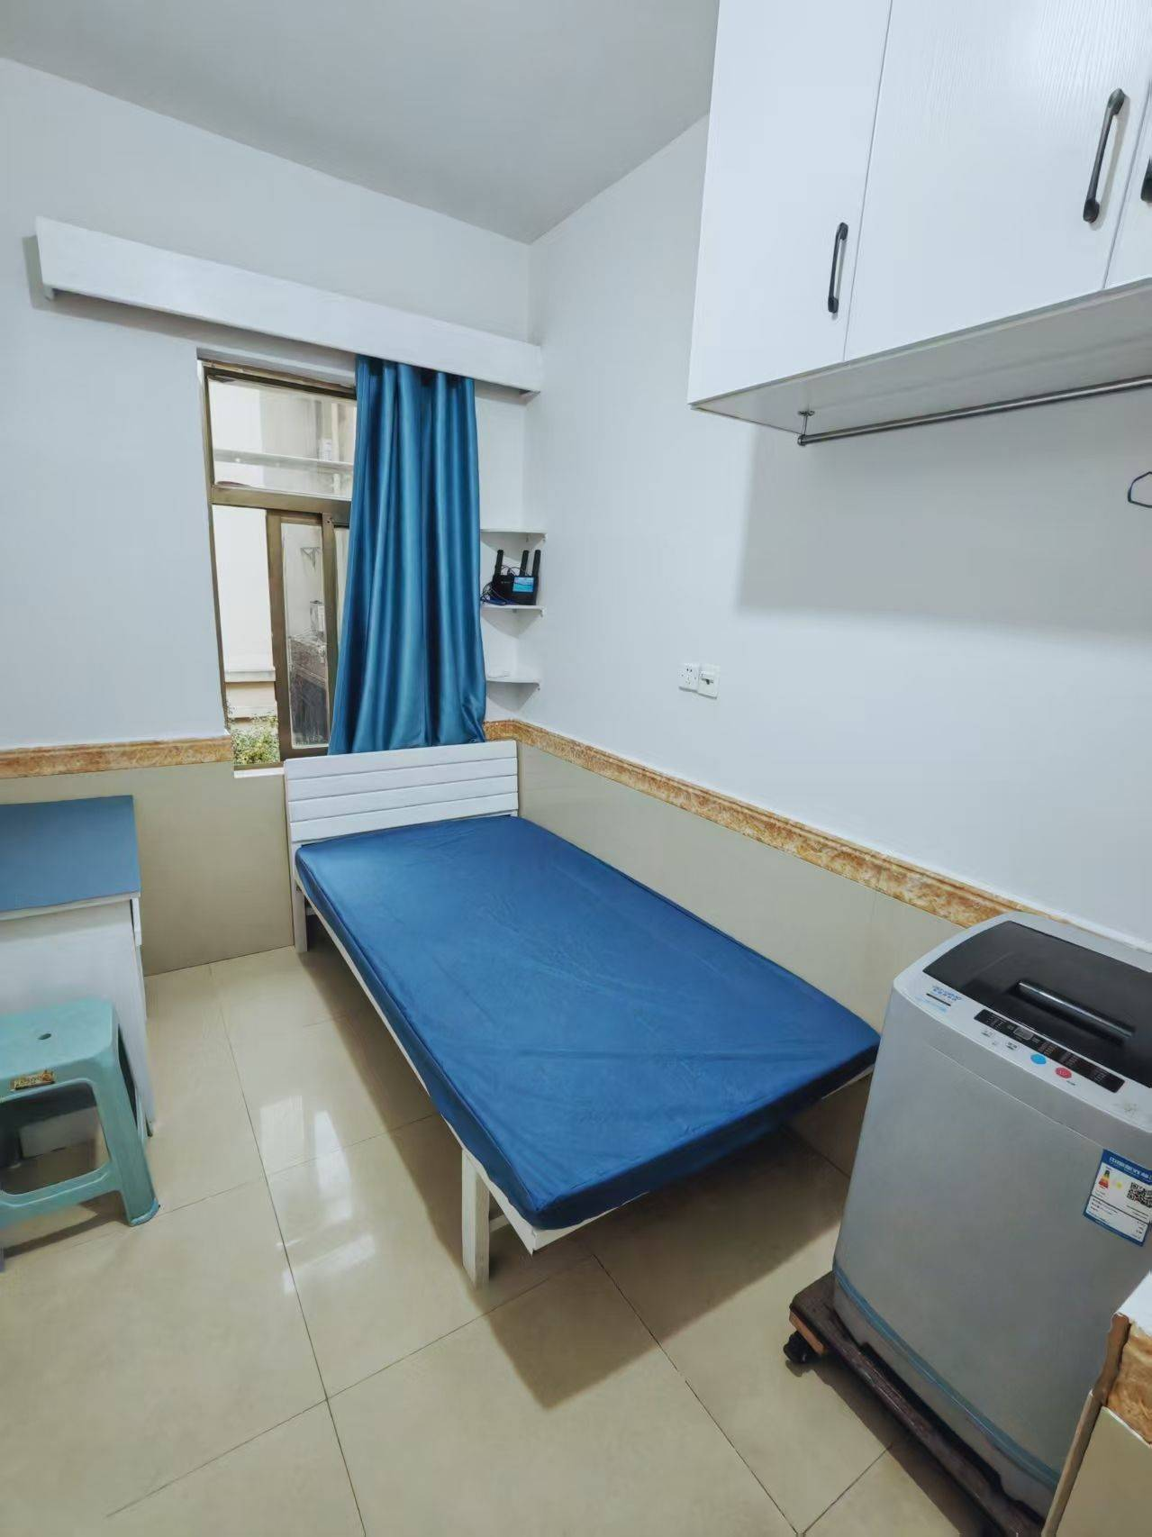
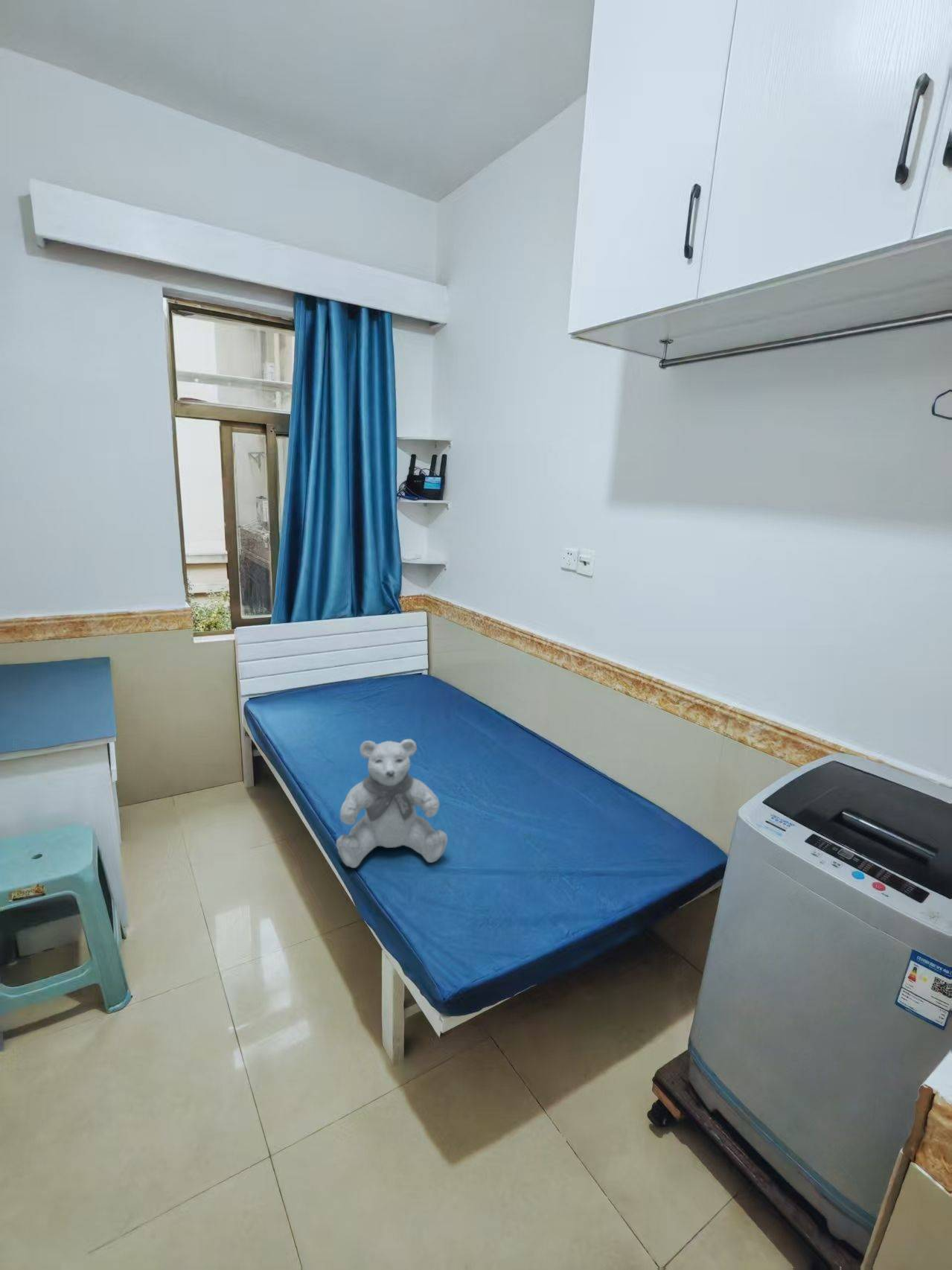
+ teddy bear (394, 805)
